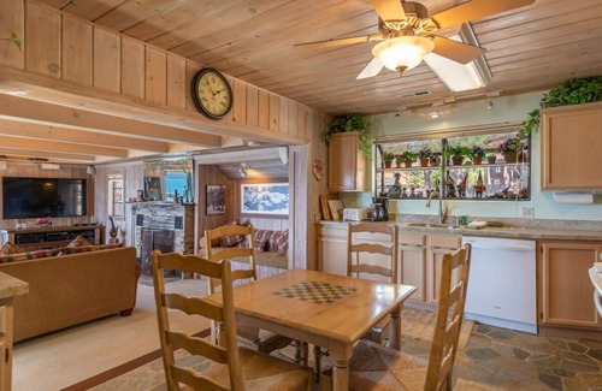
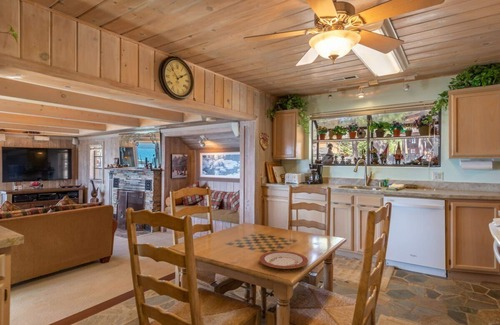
+ plate (283, 260)
